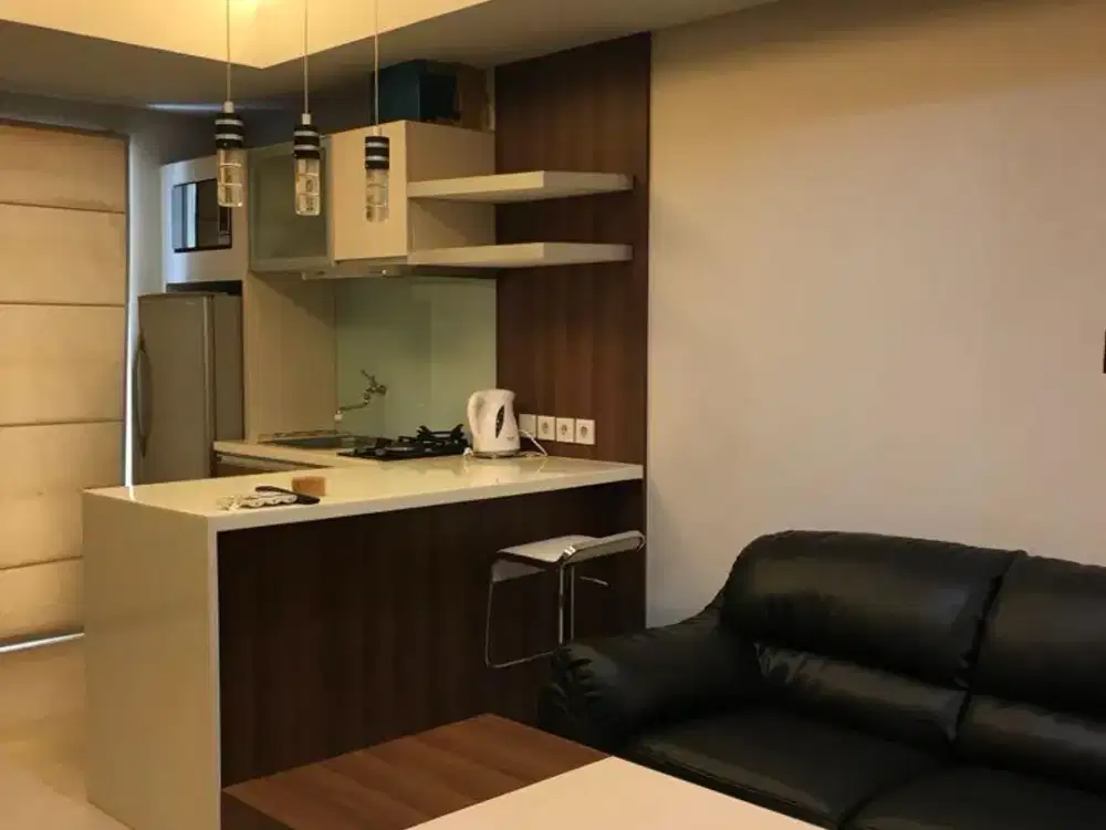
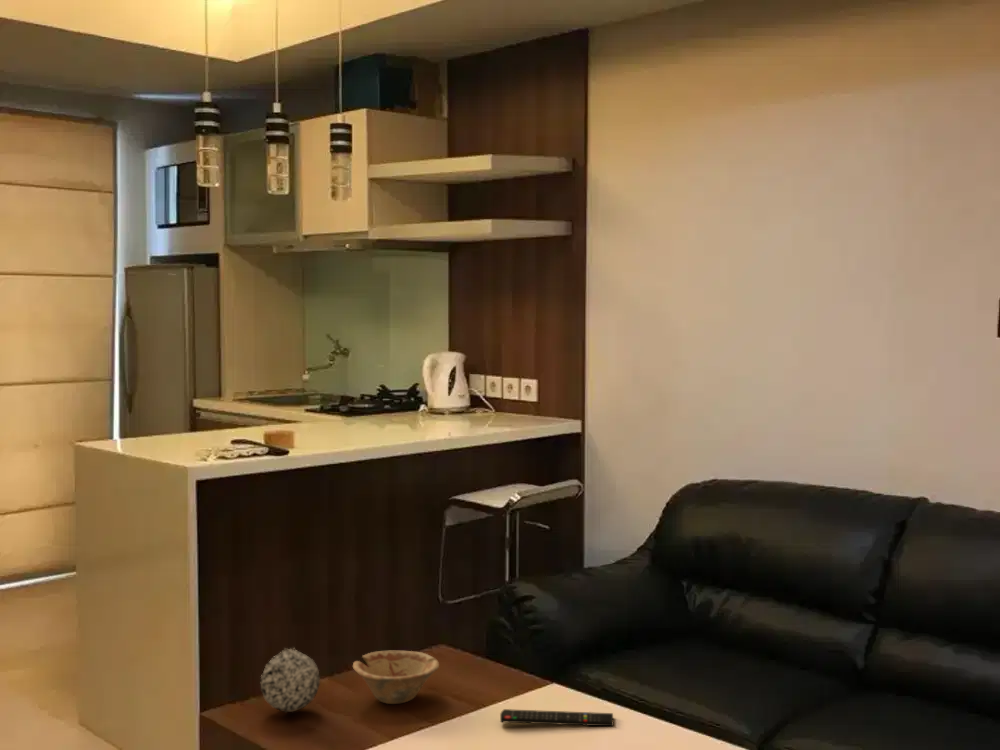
+ dish (396, 679)
+ remote control (556, 719)
+ decorative ball (290, 679)
